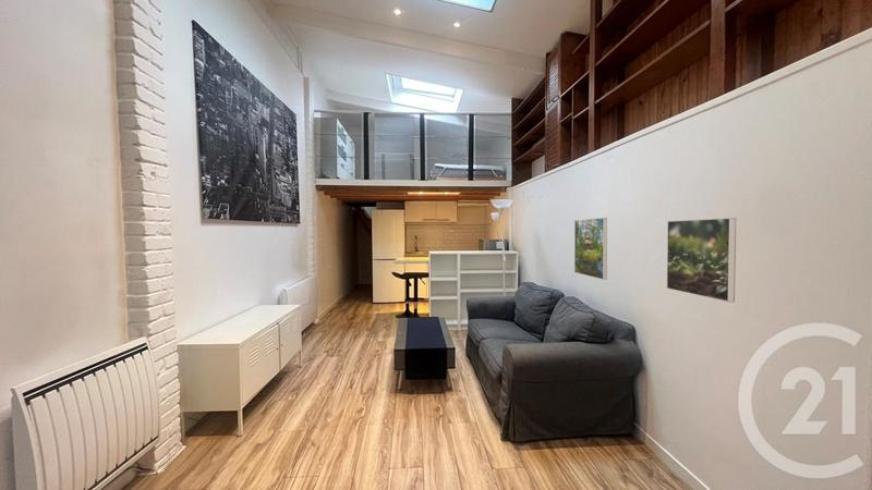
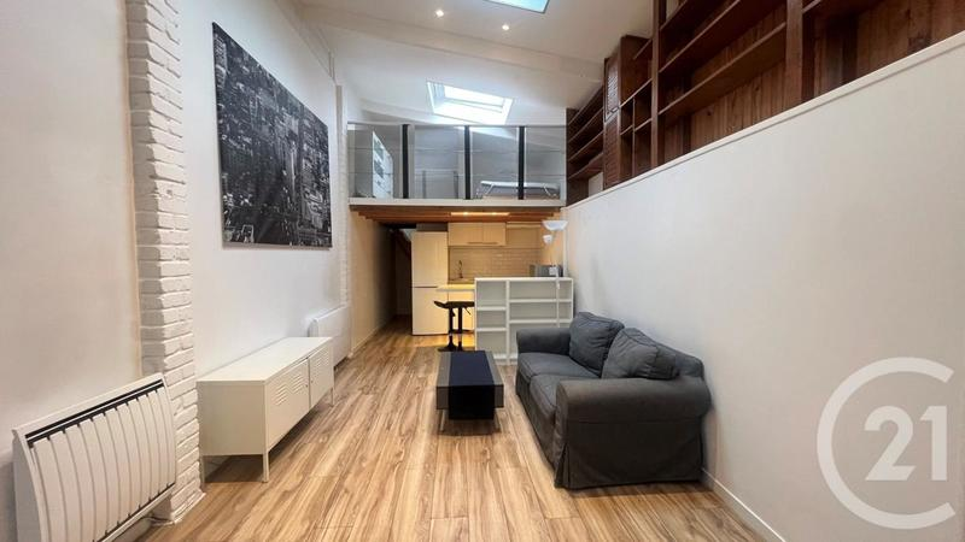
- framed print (589, 247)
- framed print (697, 257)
